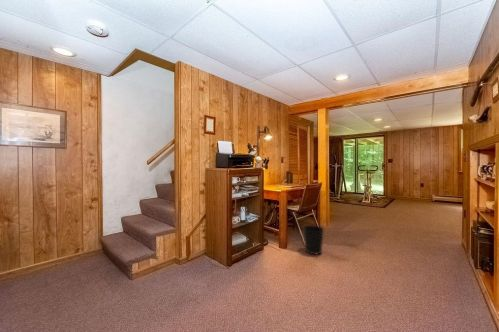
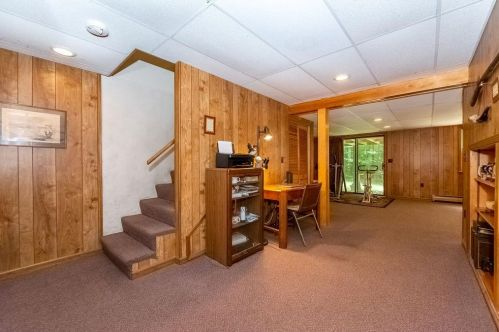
- wastebasket (313, 239)
